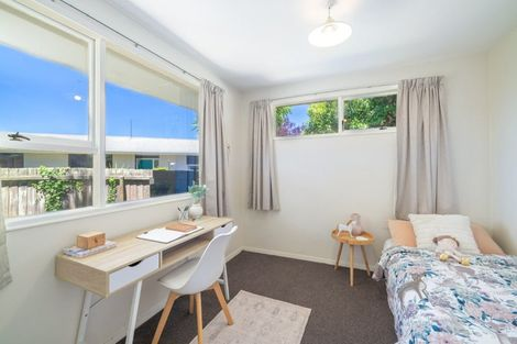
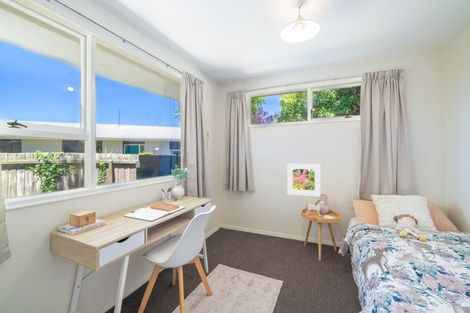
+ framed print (303, 179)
